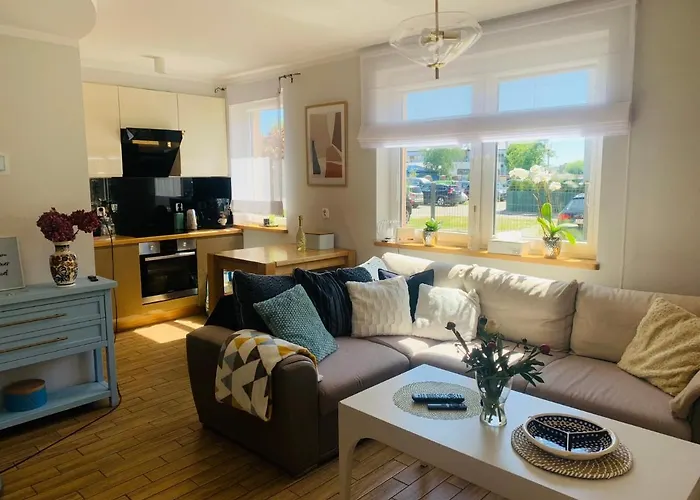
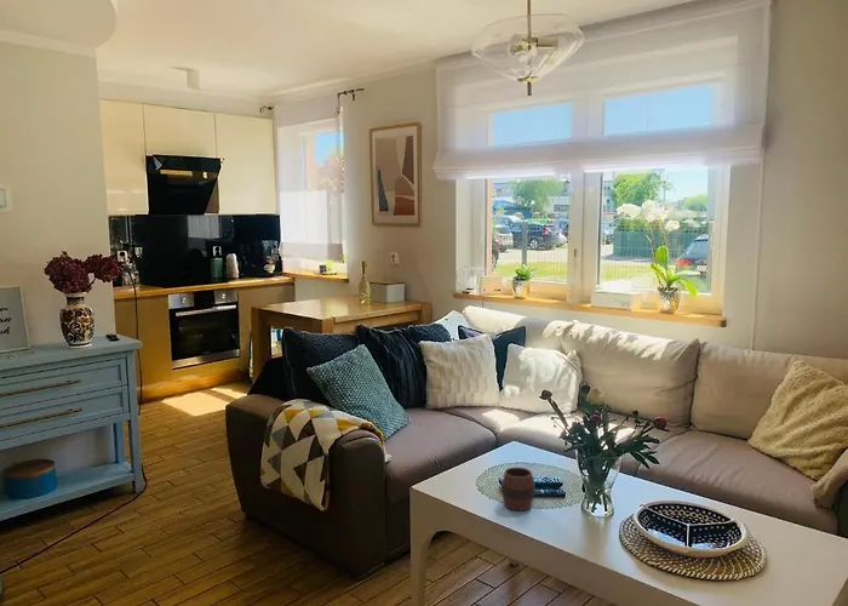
+ cup (517, 488)
